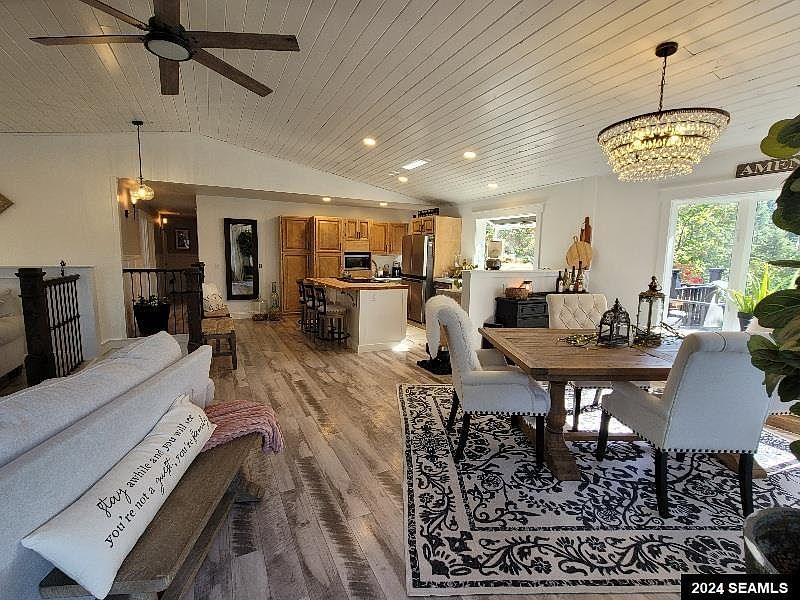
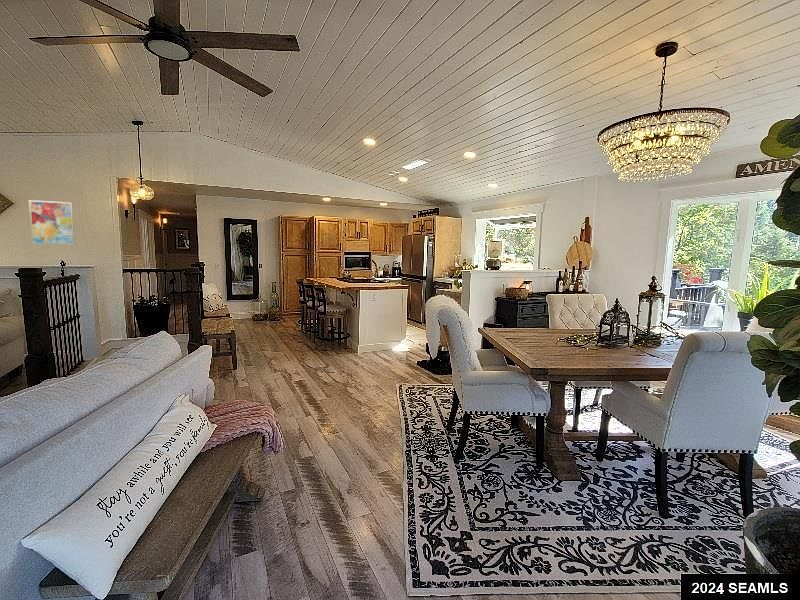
+ wall art (52, 222)
